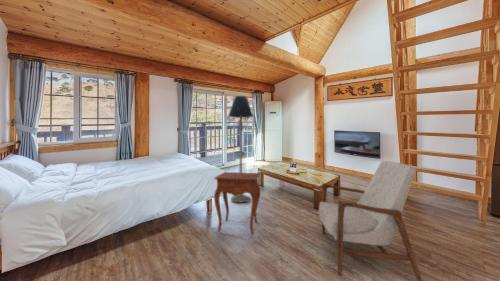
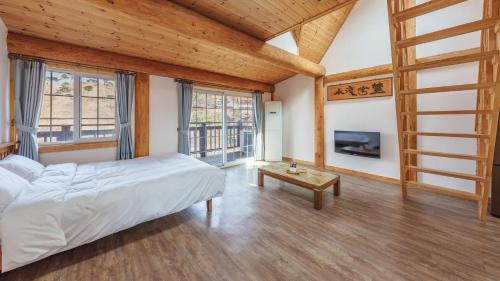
- armchair (361, 208)
- side table (236, 195)
- floor lamp (240, 148)
